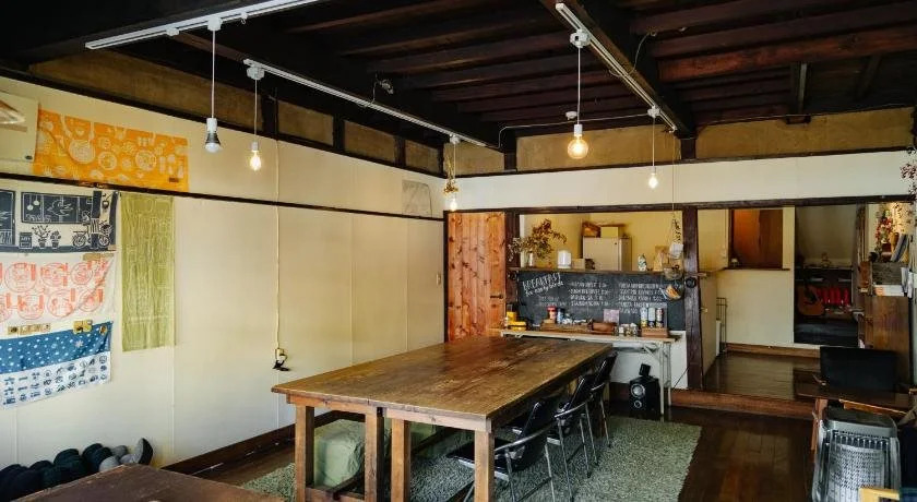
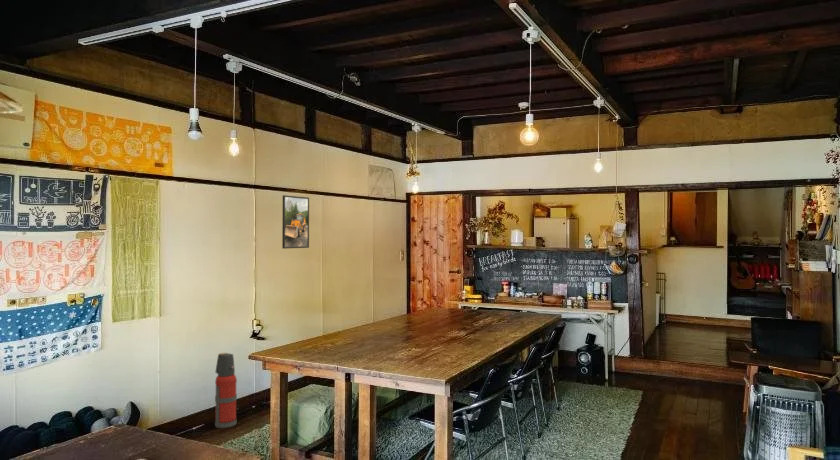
+ fire extinguisher (224, 388)
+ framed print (296, 222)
